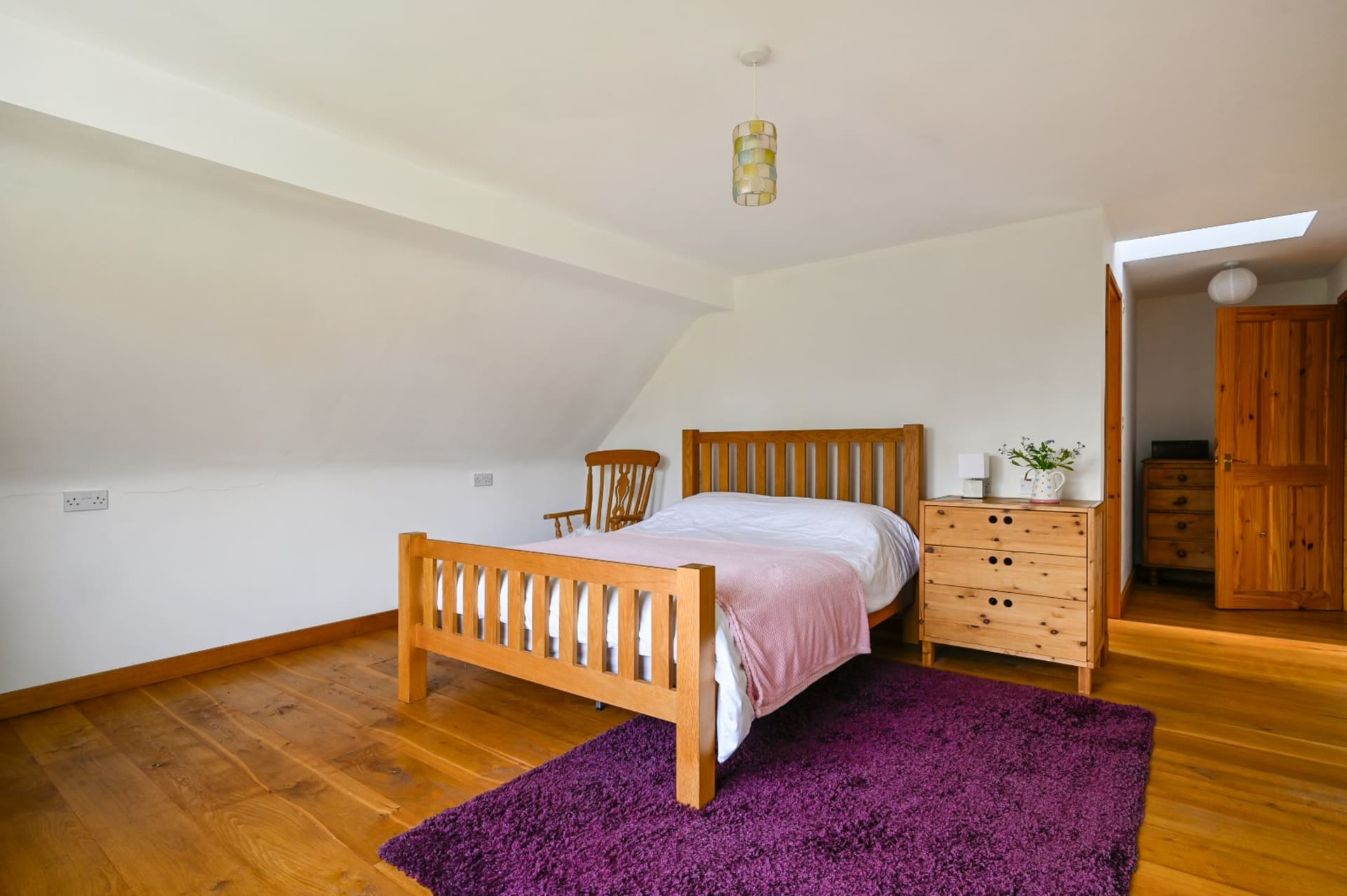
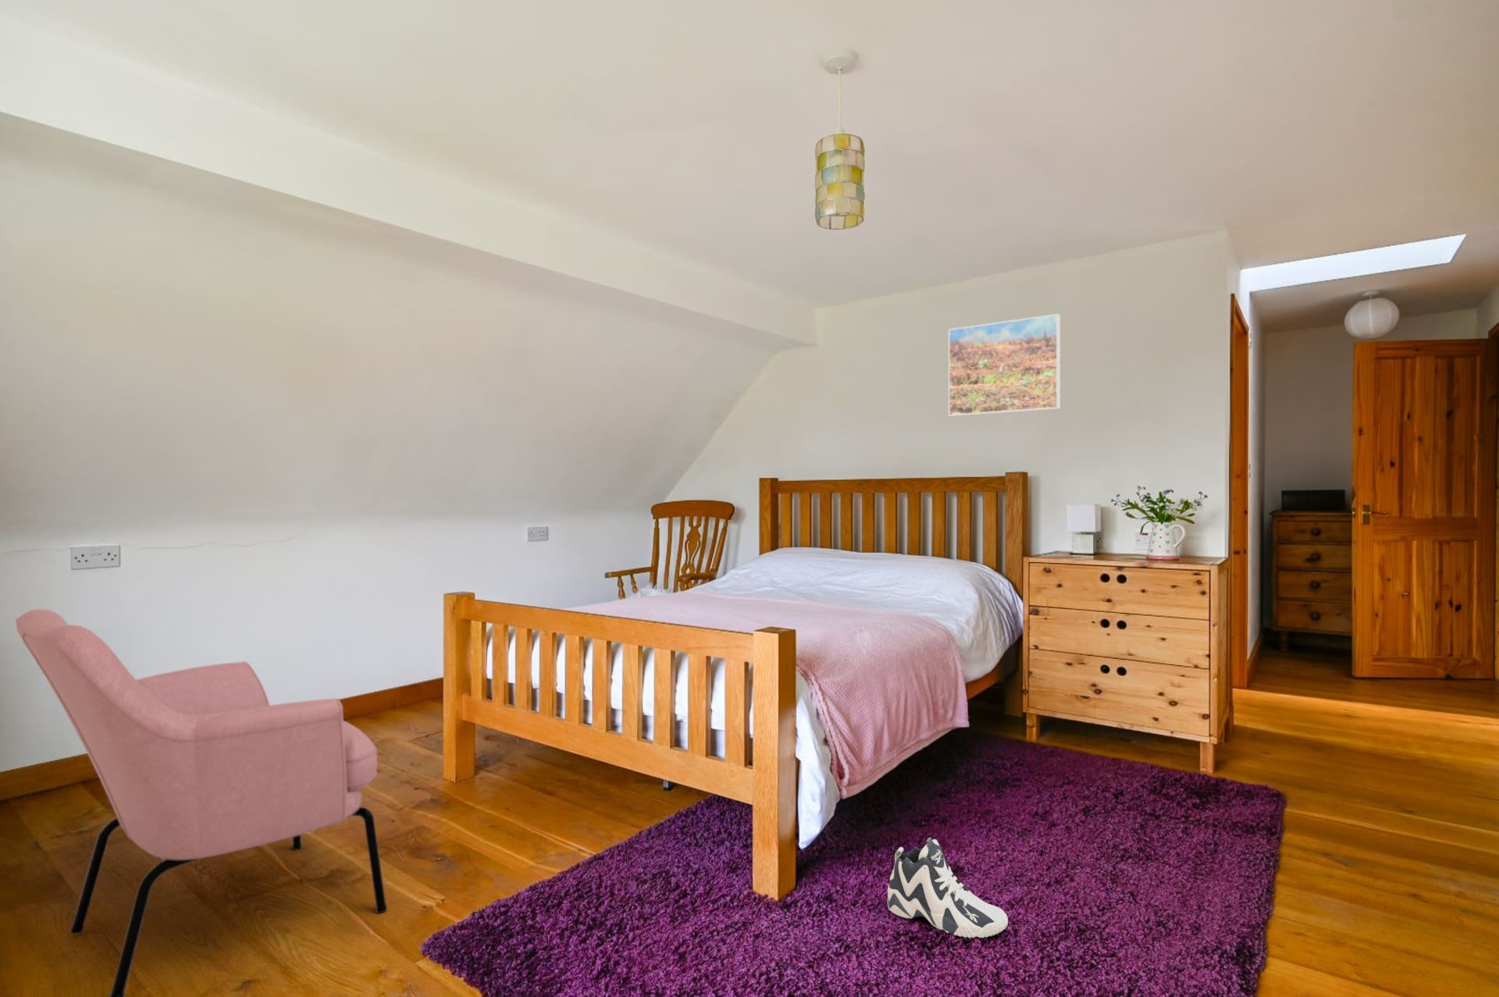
+ sneaker (946, 881)
+ armchair (208, 763)
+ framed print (1002, 367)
